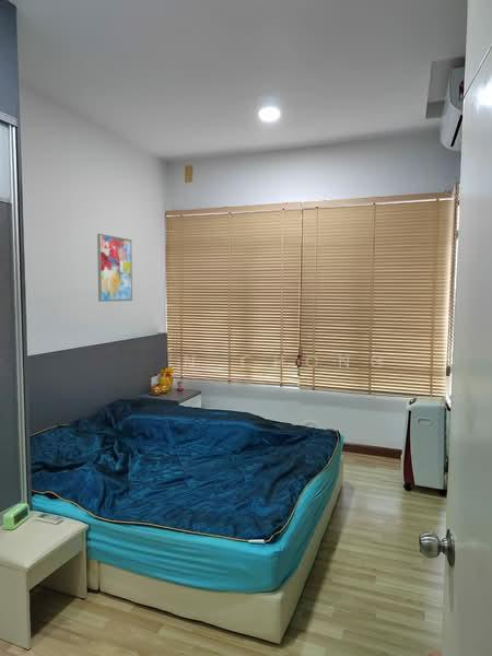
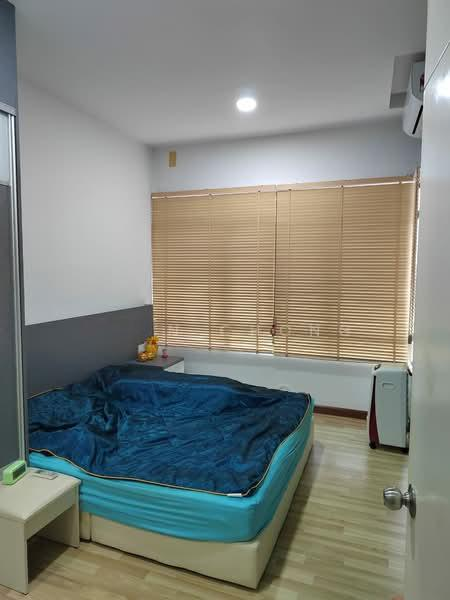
- wall art (115, 269)
